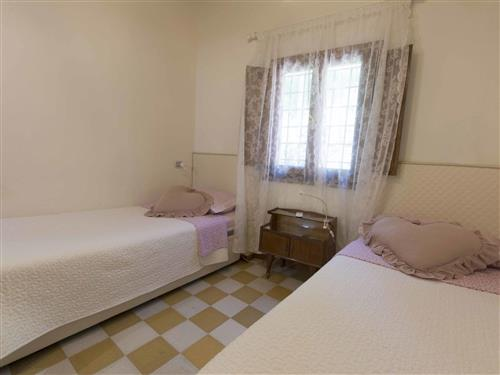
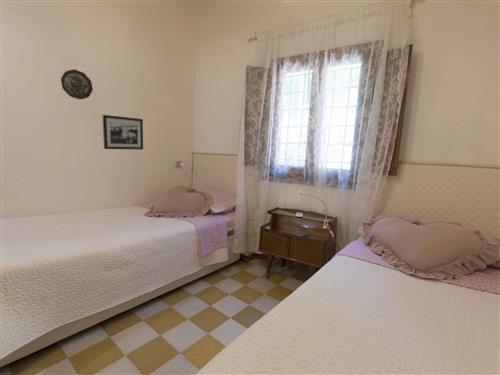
+ picture frame (124, 133)
+ decorative plate (76, 84)
